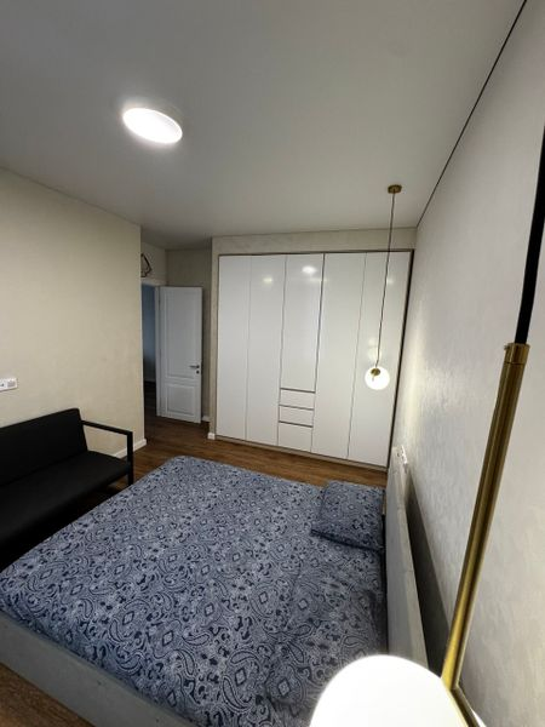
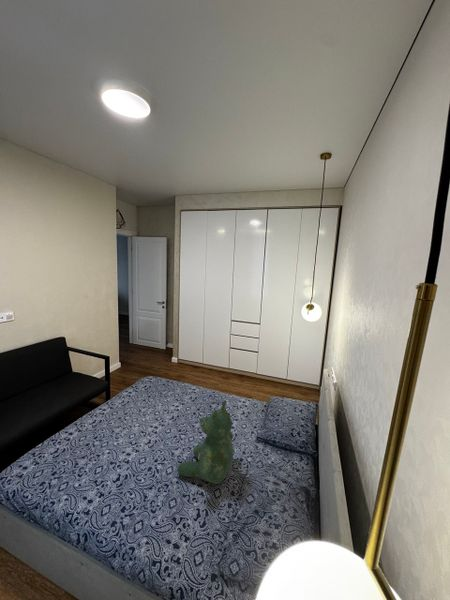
+ teddy bear (207, 437)
